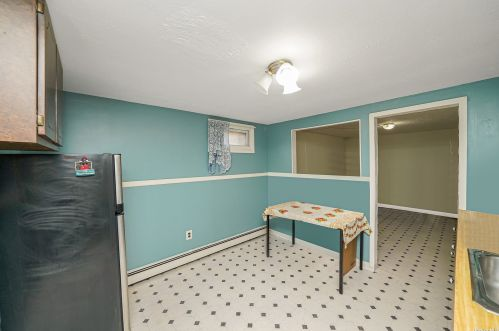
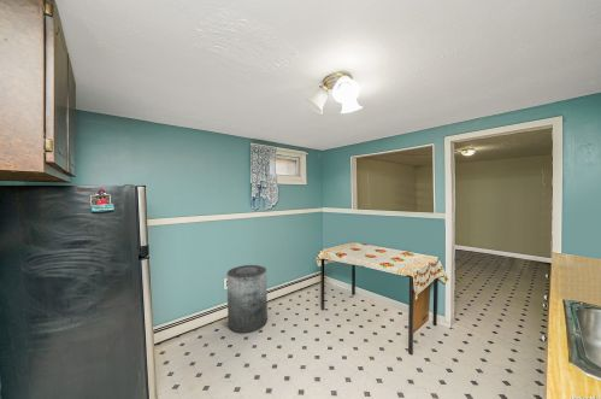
+ trash can (247, 295)
